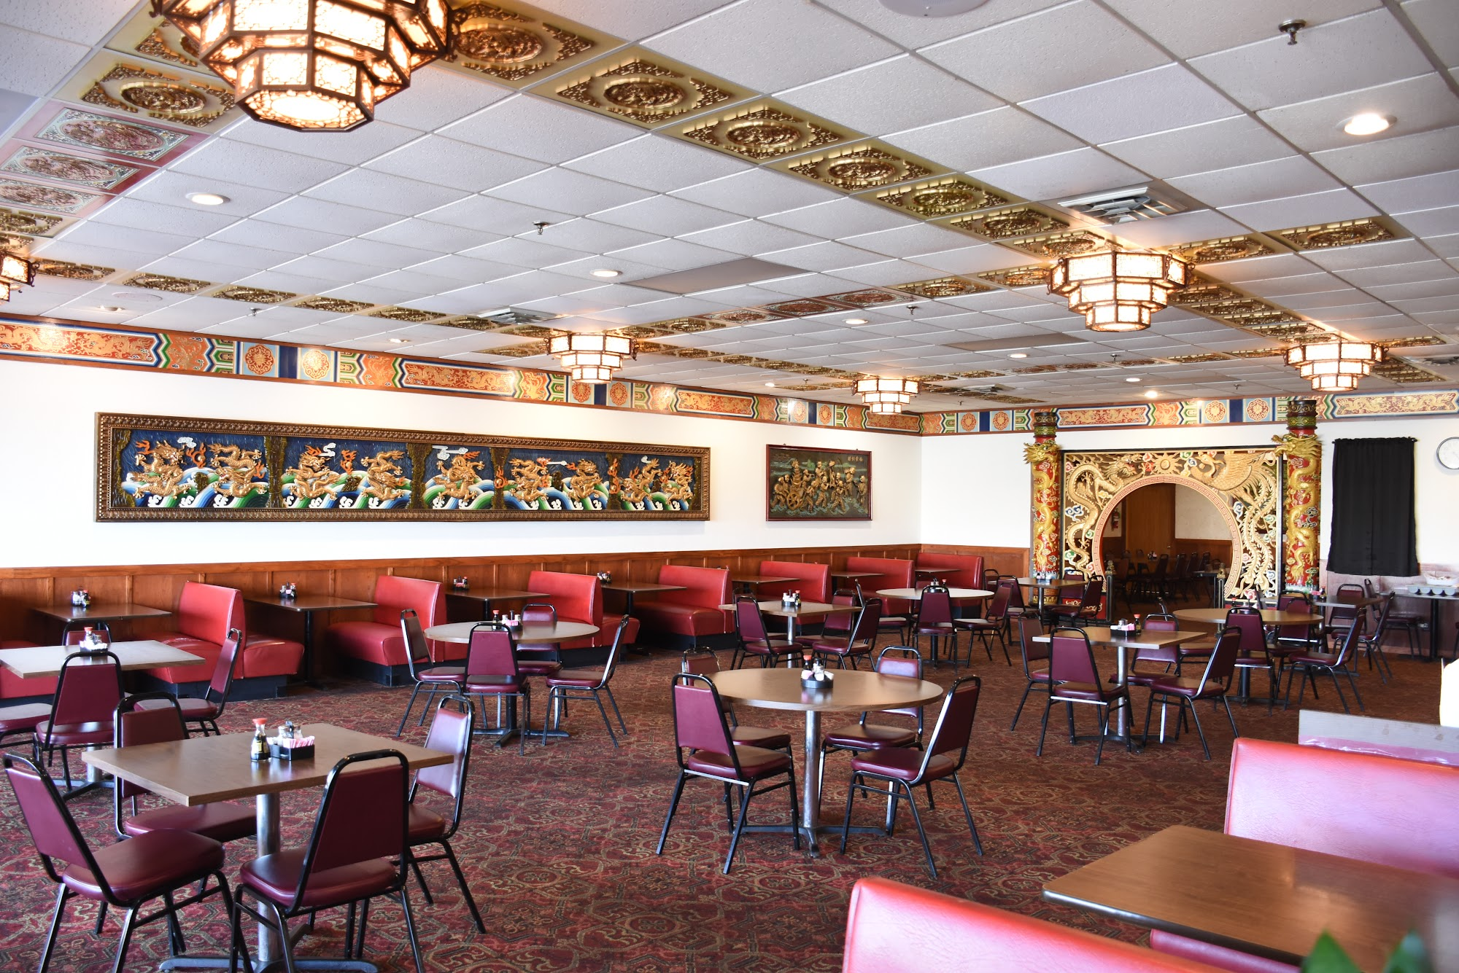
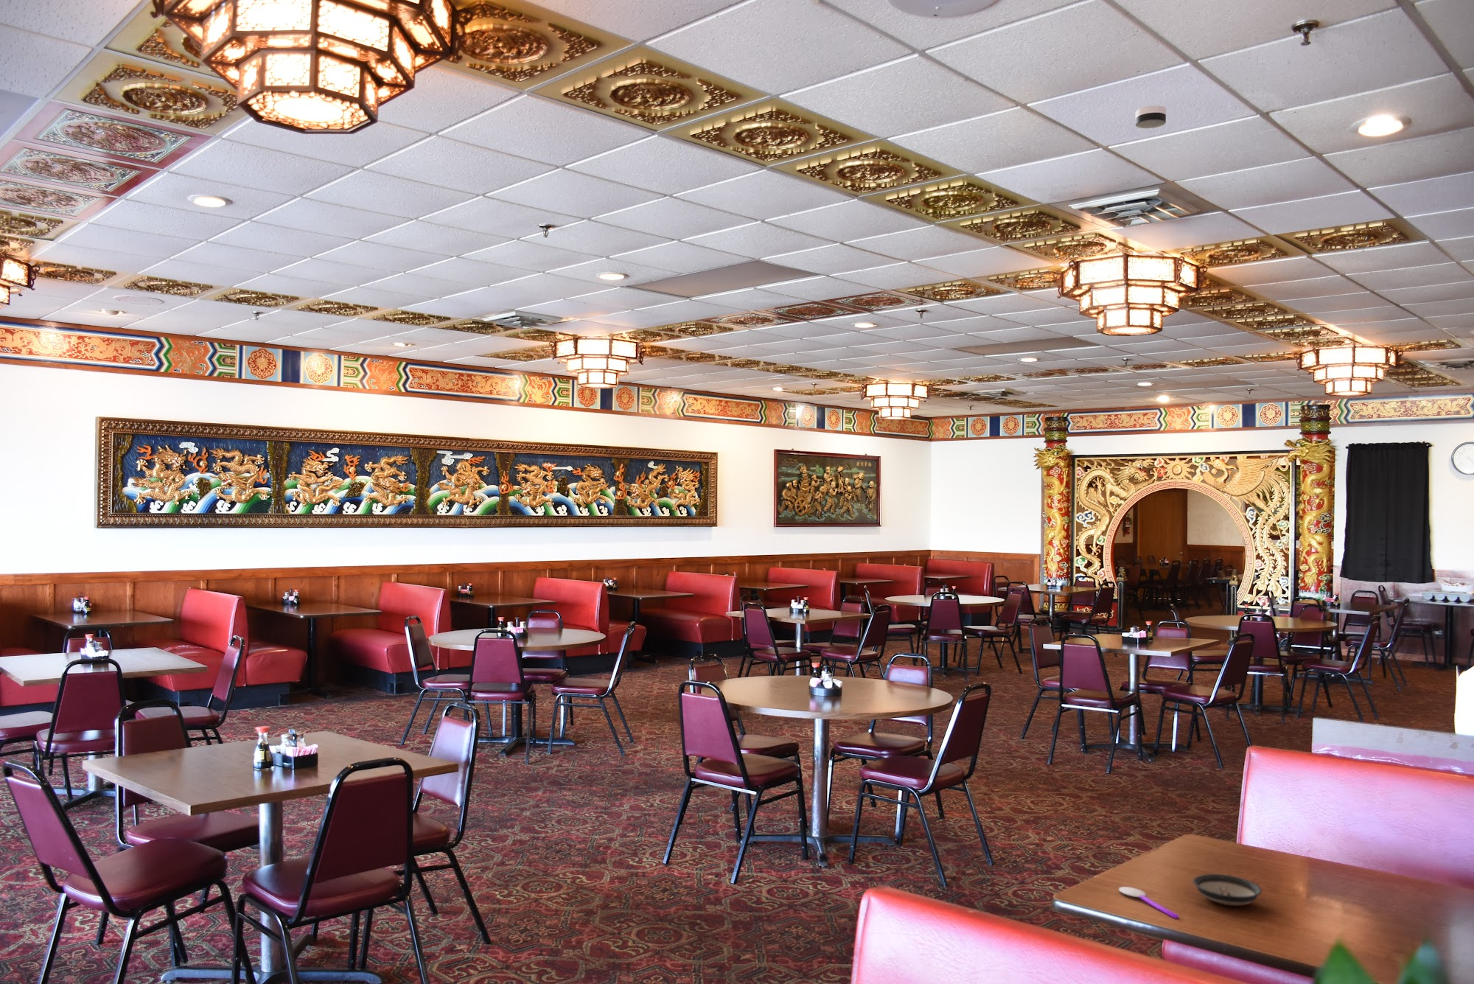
+ saucer (1226, 893)
+ smoke detector (1150, 118)
+ spoon (1148, 899)
